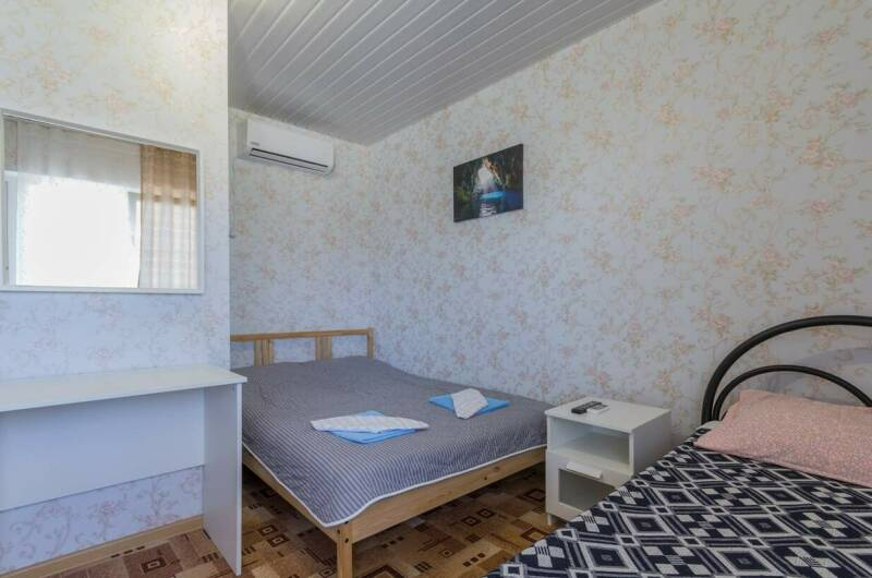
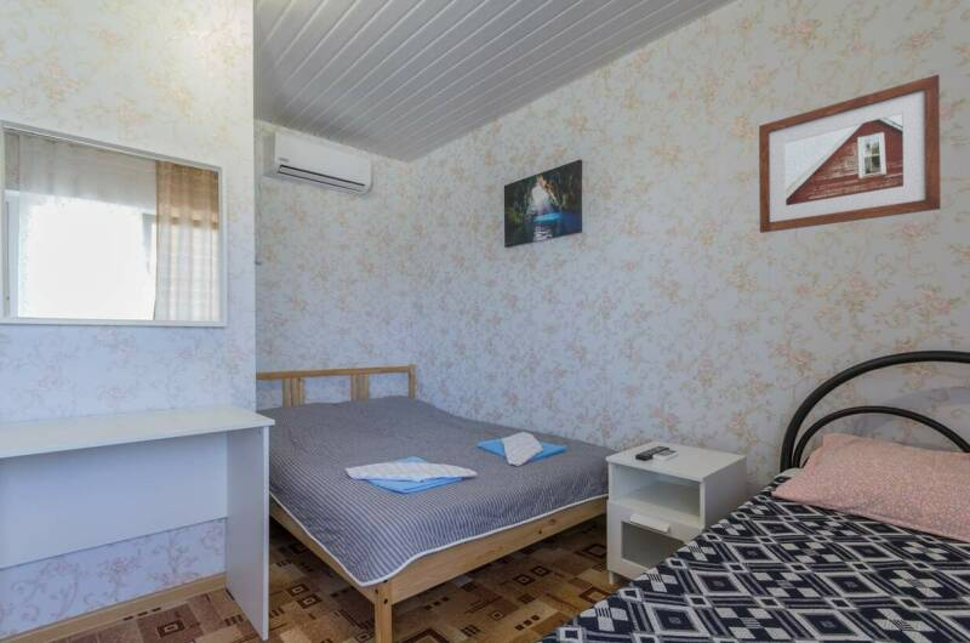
+ picture frame (839, 163)
